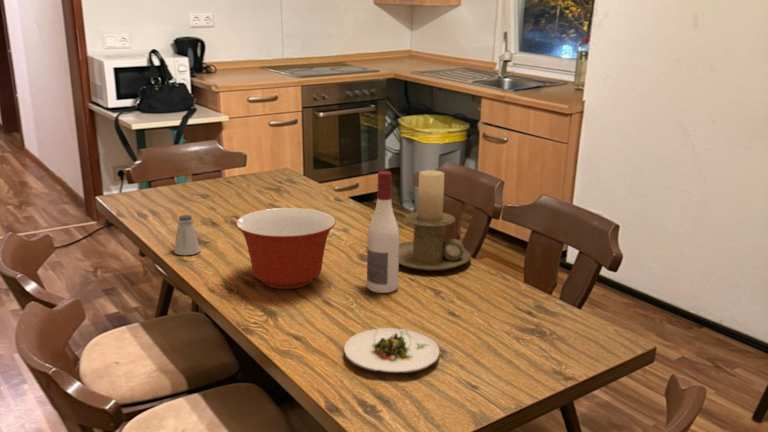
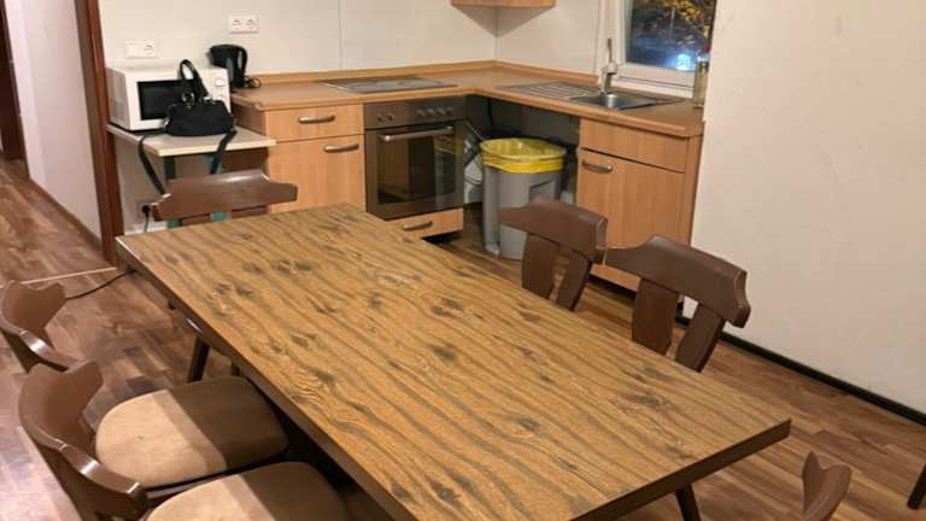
- saltshaker (186, 233)
- mixing bowl (286, 250)
- salad plate (391, 344)
- candle holder (430, 216)
- alcohol (383, 231)
